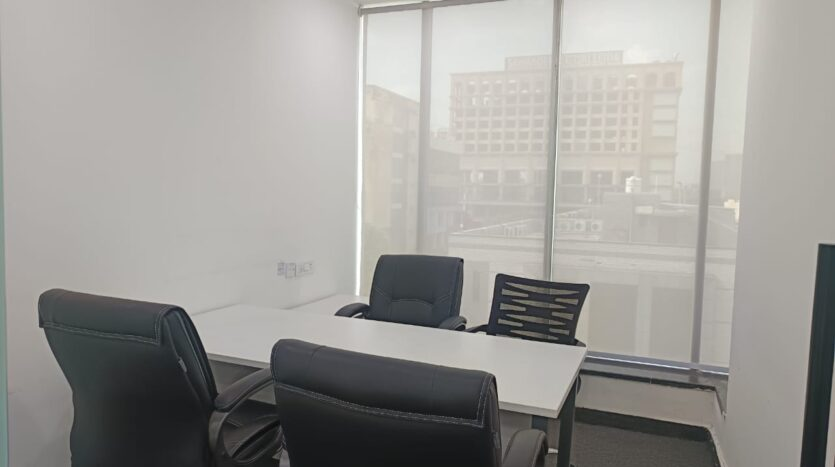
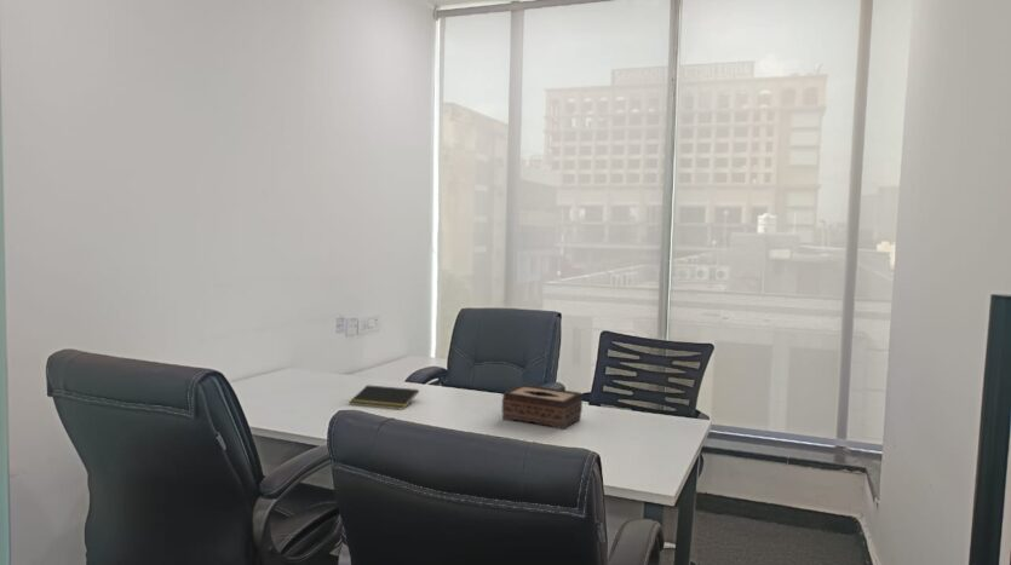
+ notepad (384, 397)
+ tissue box (541, 405)
